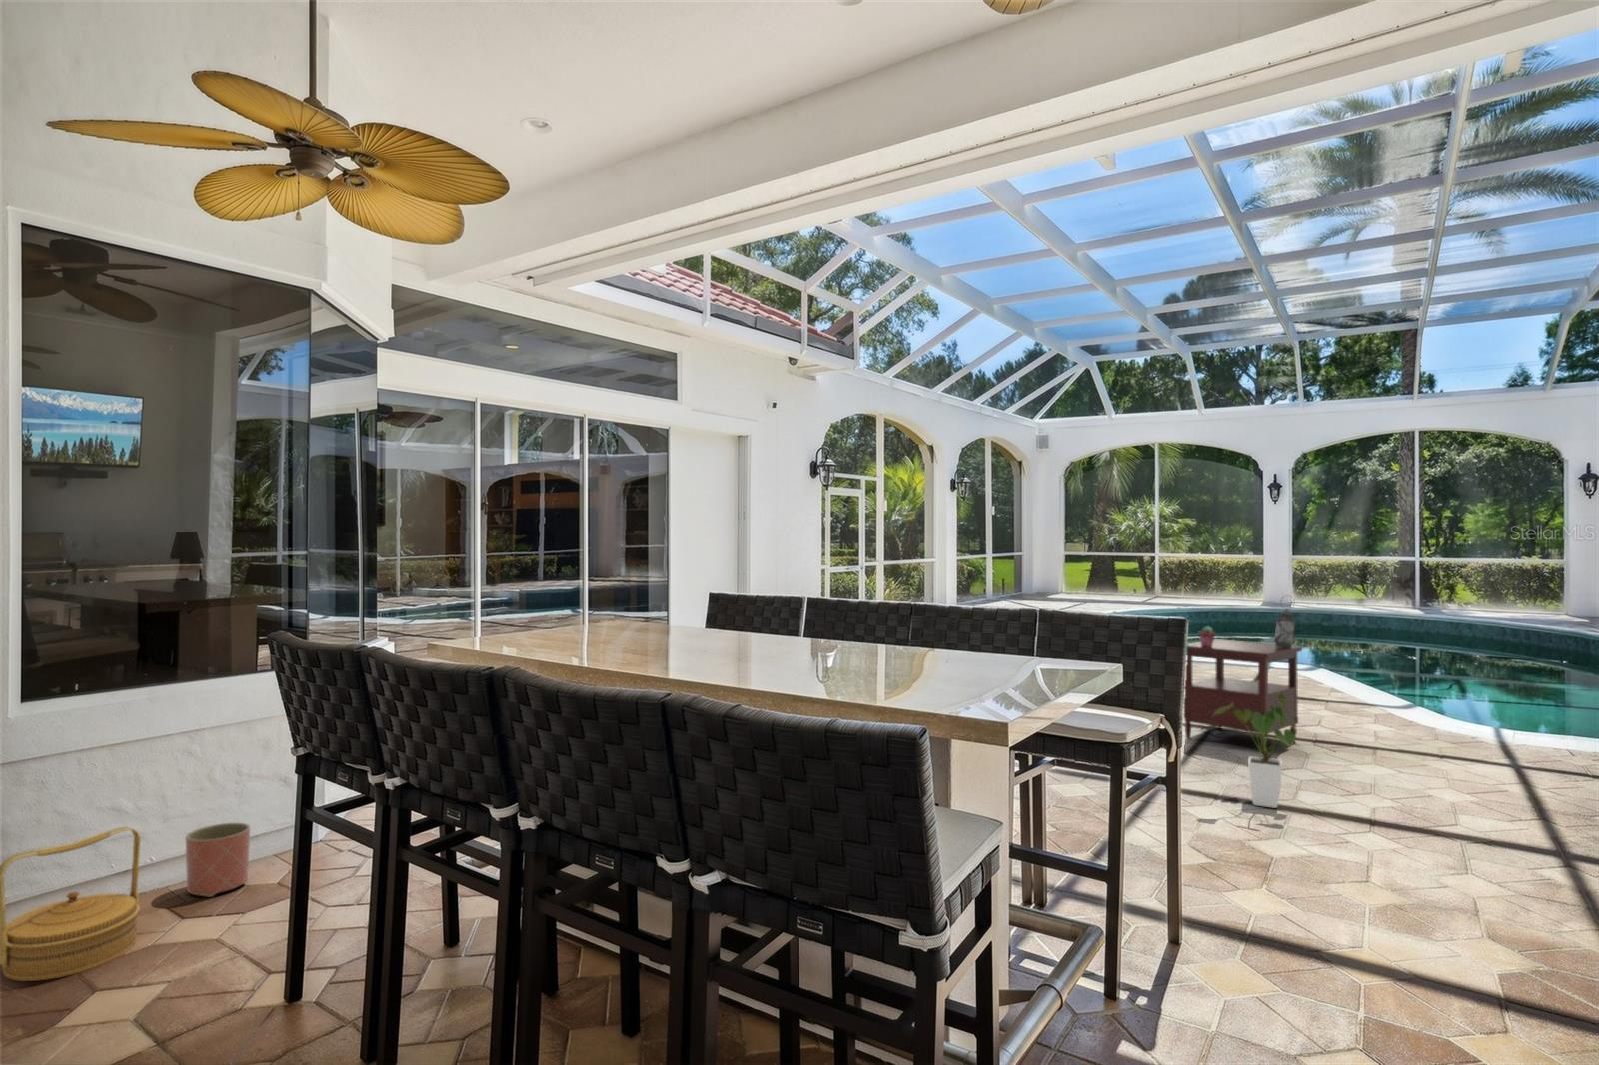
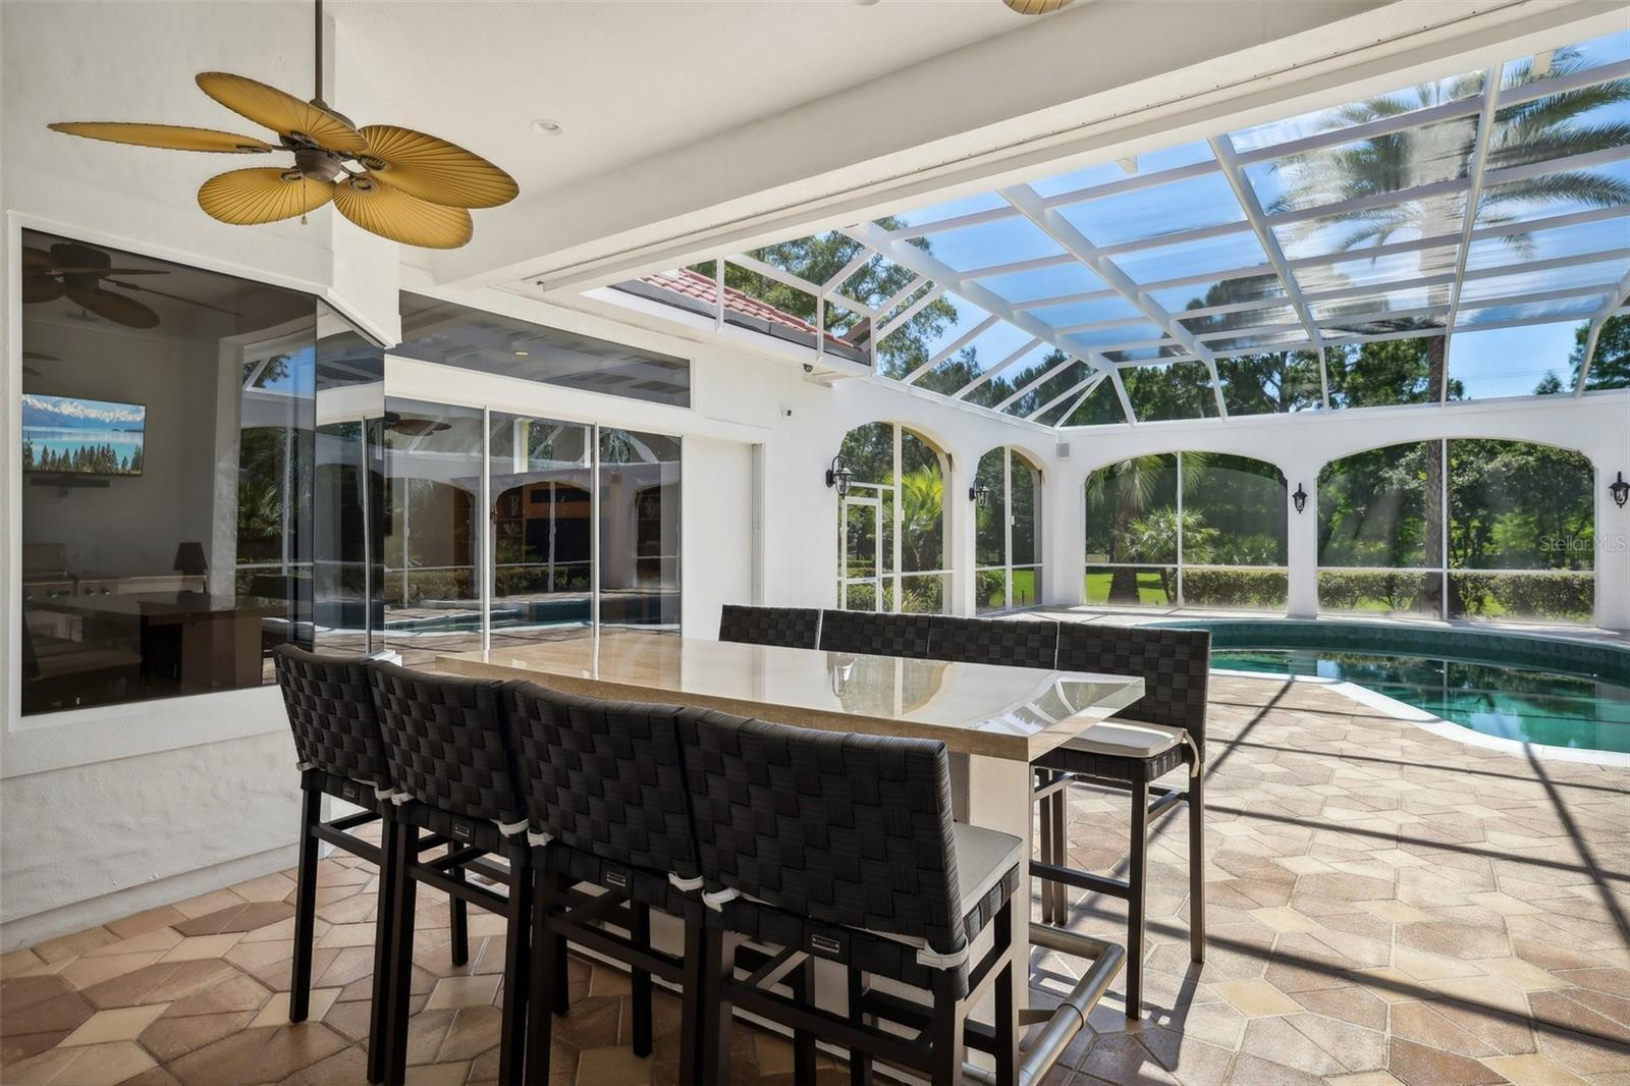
- potted succulent (1207, 636)
- side table (1240, 692)
- lantern (1283, 622)
- basket (73, 897)
- planter (218, 859)
- house plant (1258, 751)
